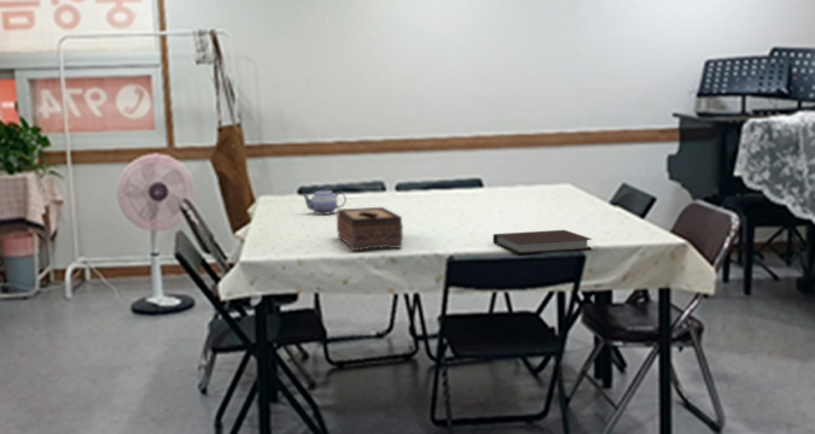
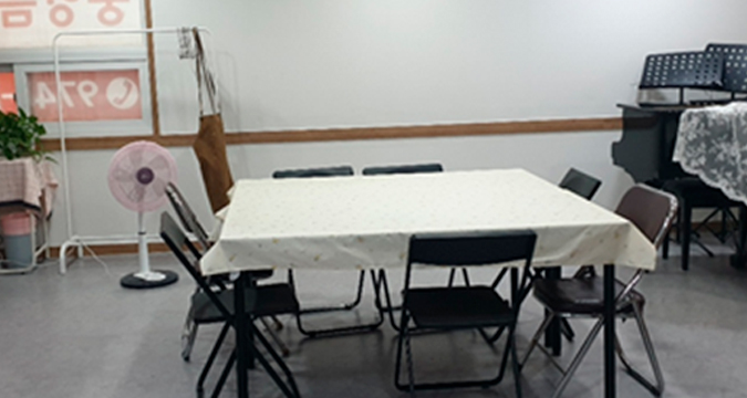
- tissue box (368, 227)
- notebook (541, 240)
- teapot (324, 200)
